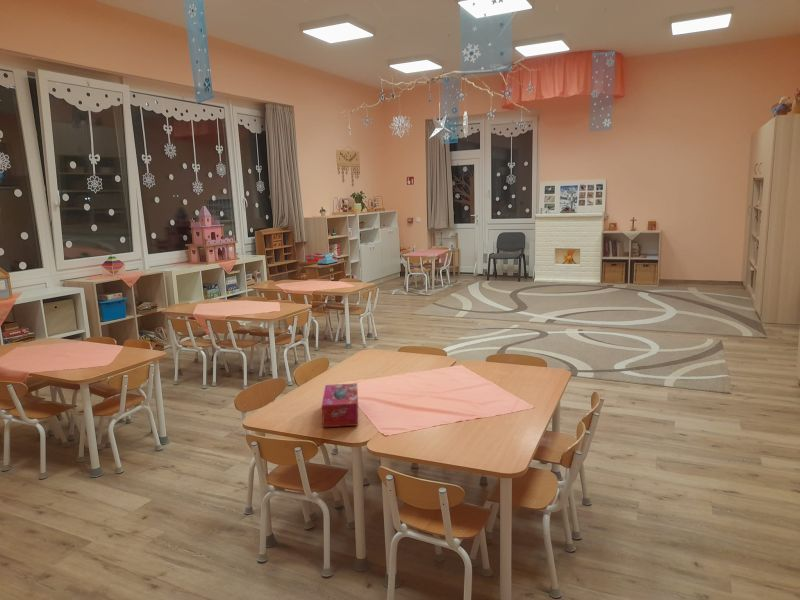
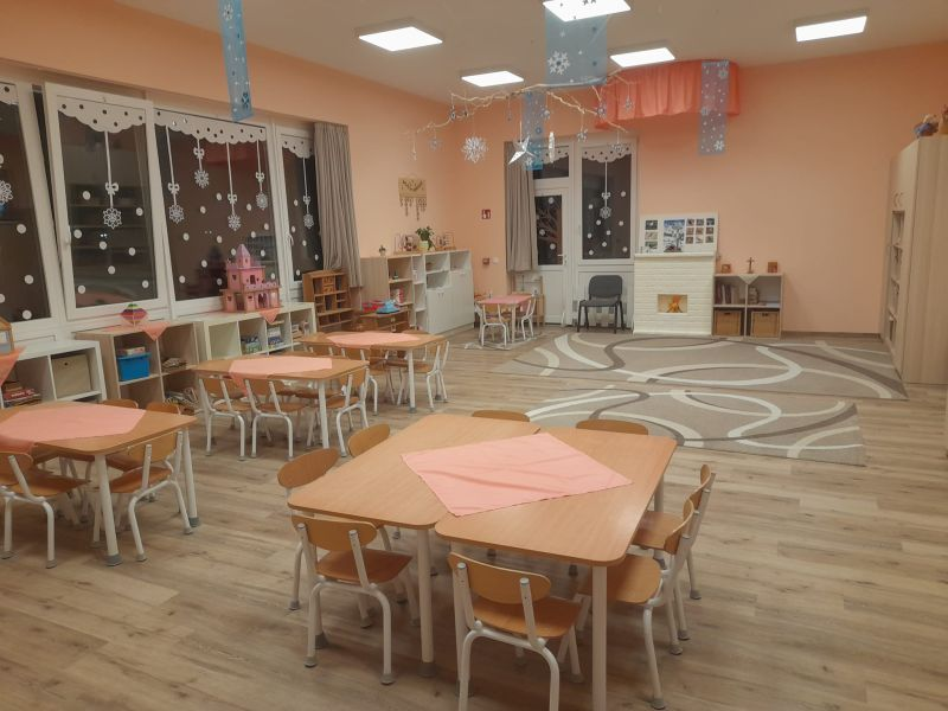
- tissue box (340, 404)
